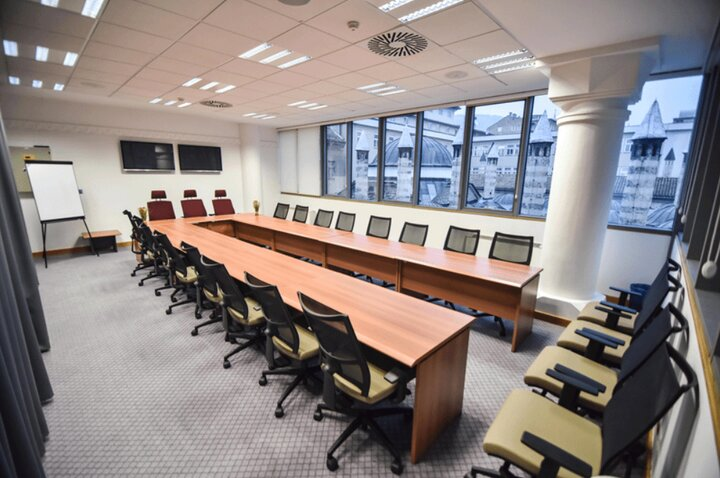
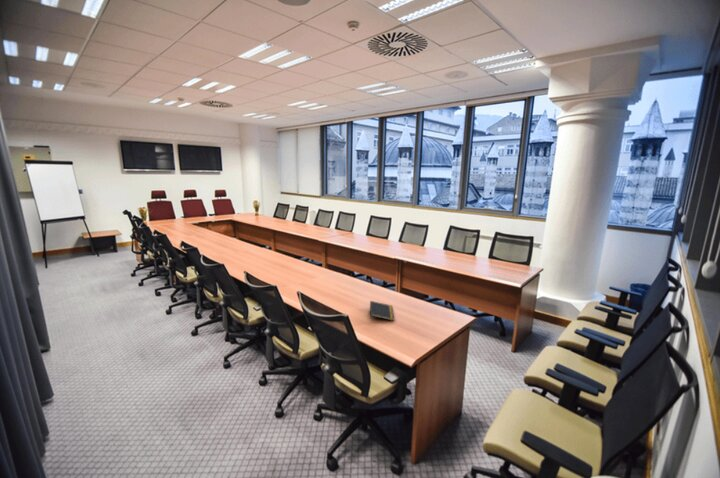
+ notepad (381, 310)
